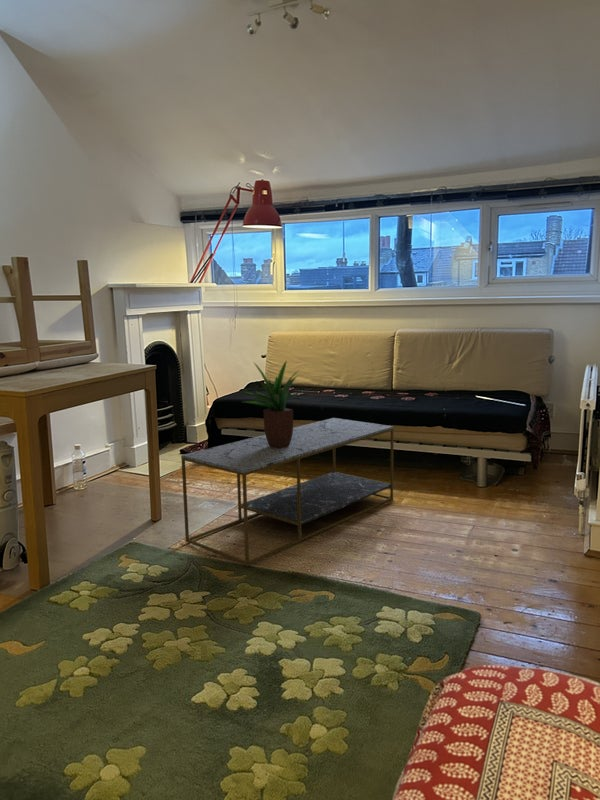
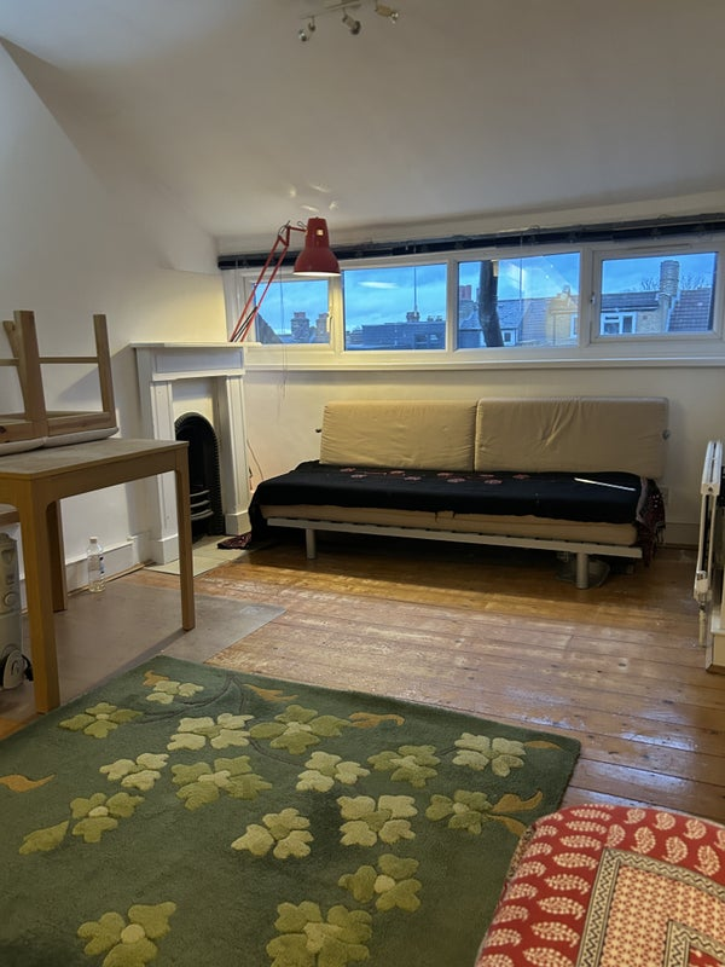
- coffee table (297, 479)
- potted plant (271, 404)
